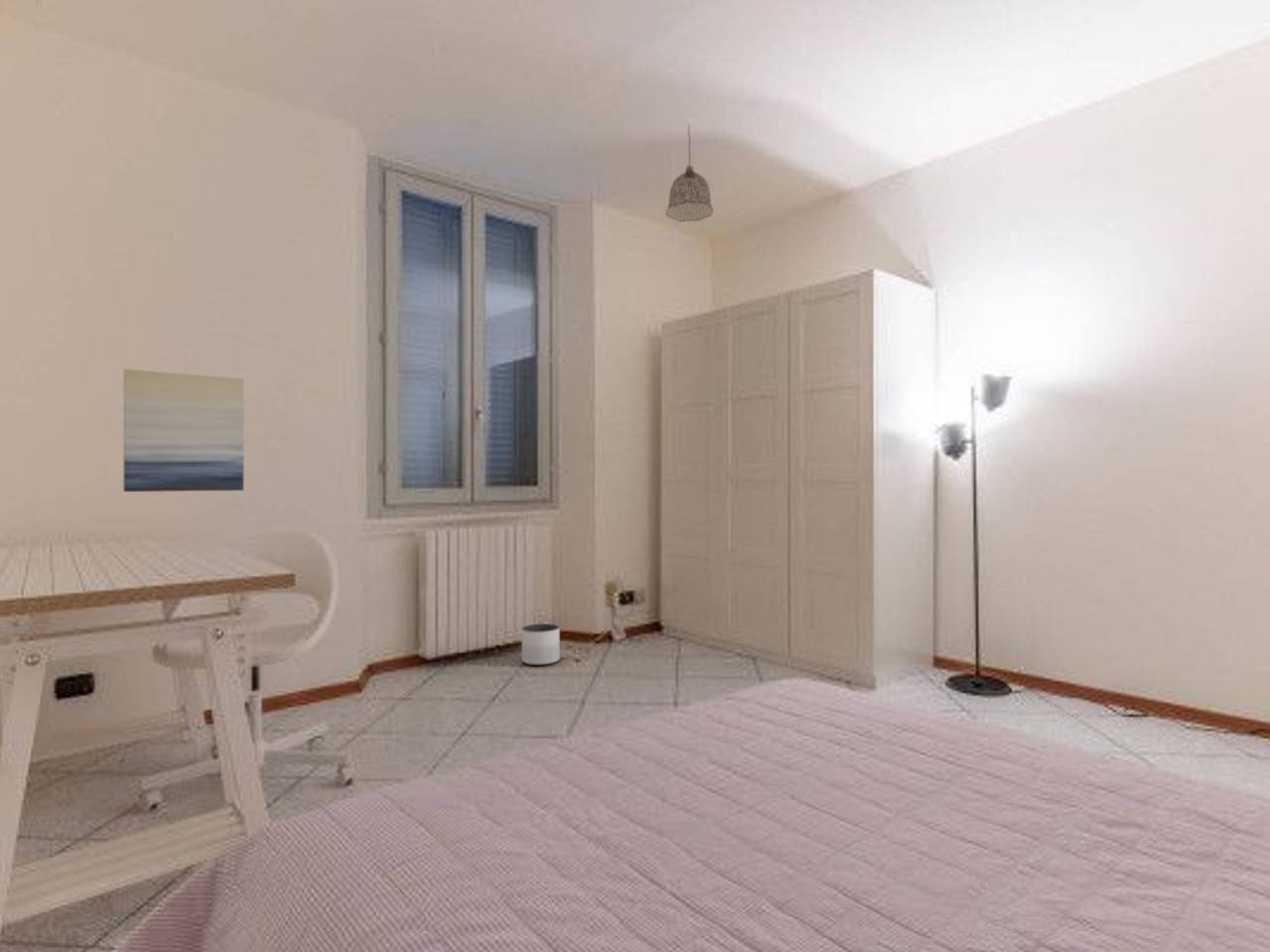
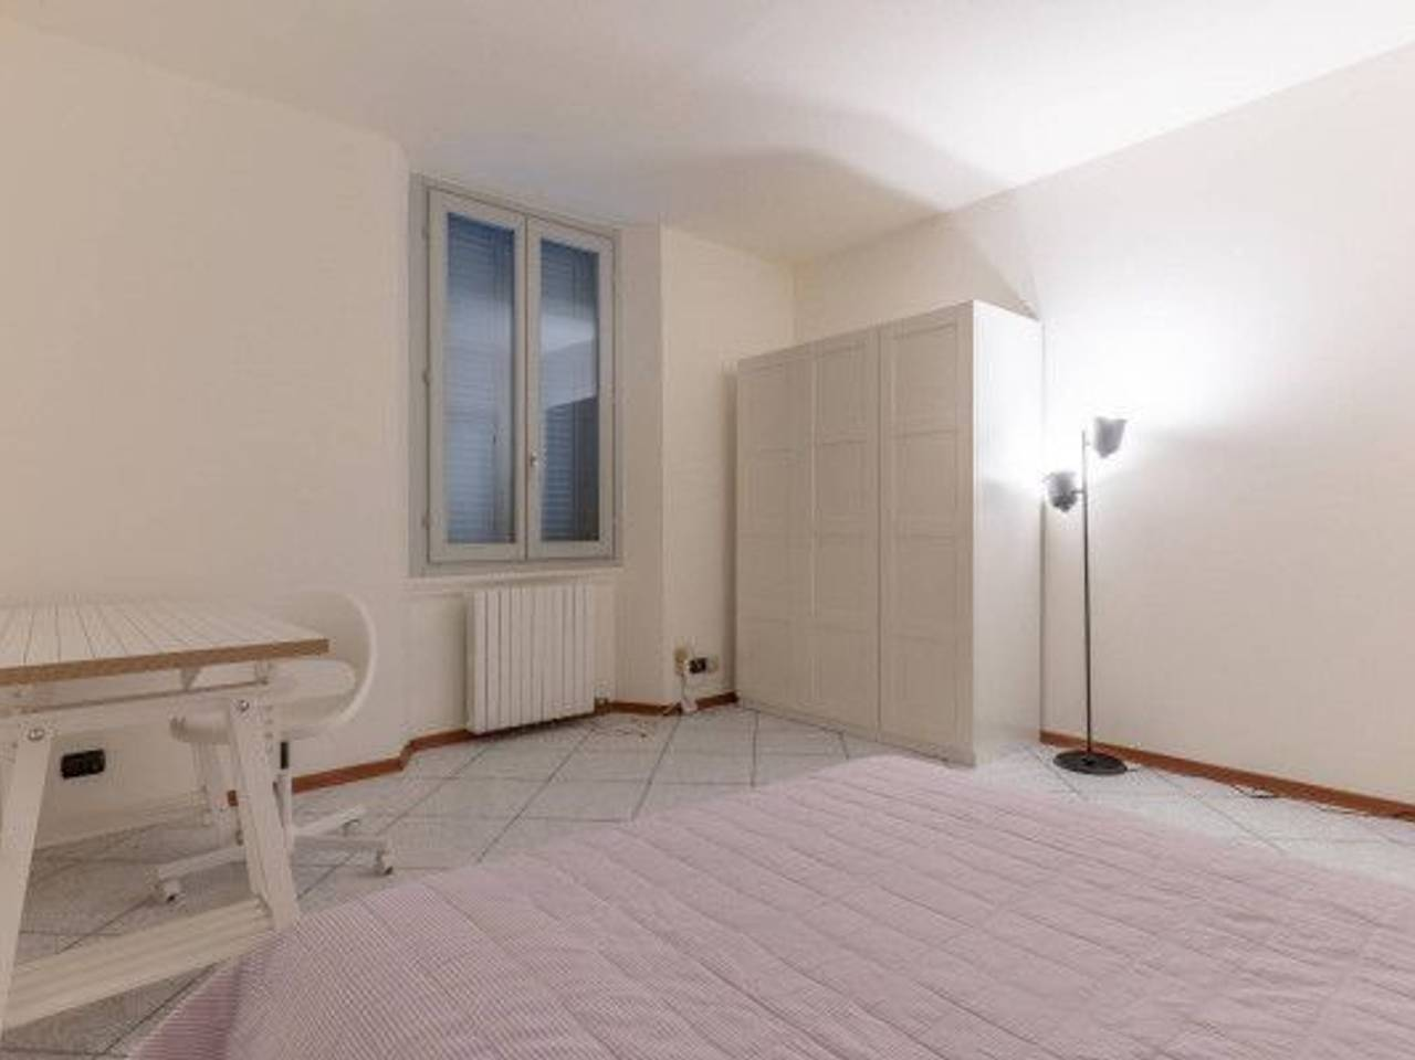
- wall art (186, 432)
- planter (541, 644)
- pendant lamp (689, 169)
